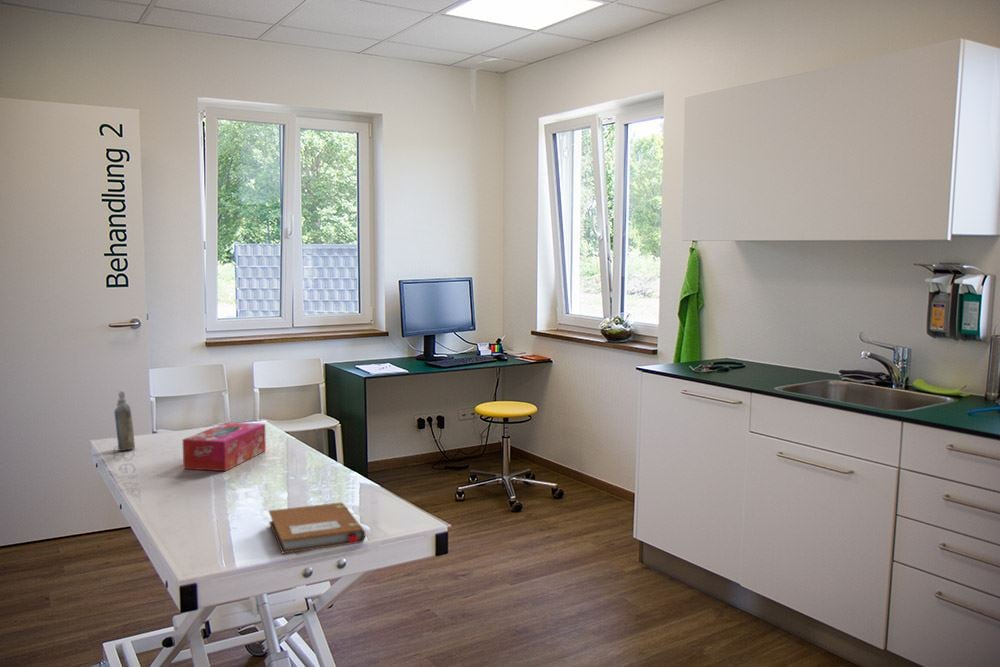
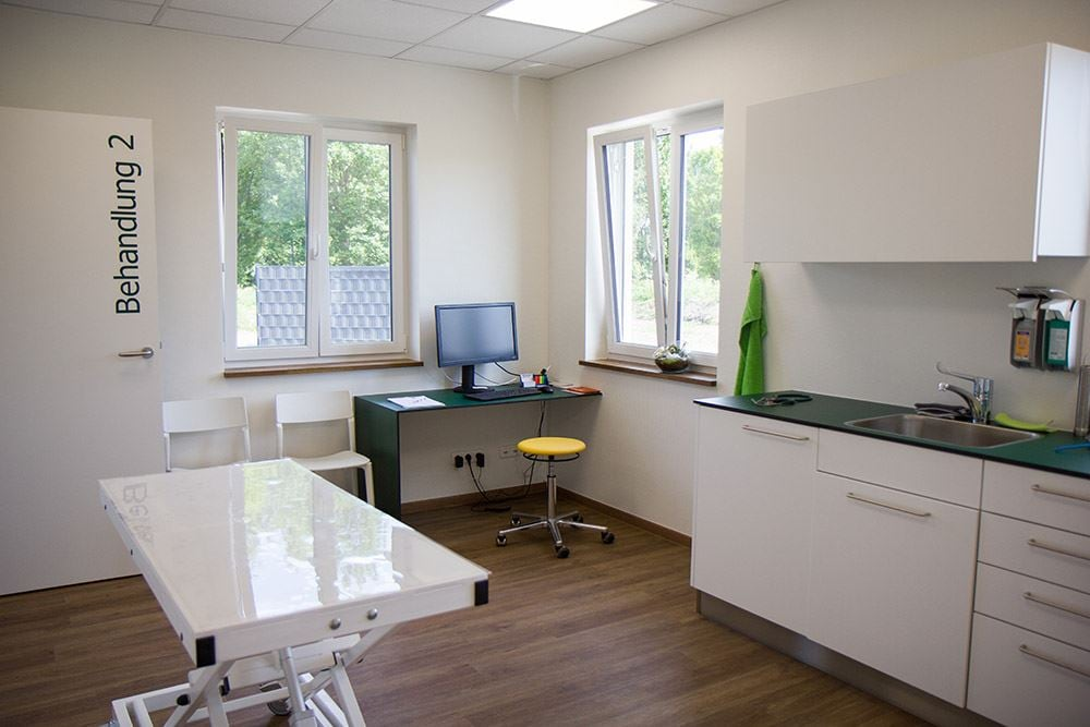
- tissue box (226, 445)
- aerosol can (124, 420)
- notebook (316, 526)
